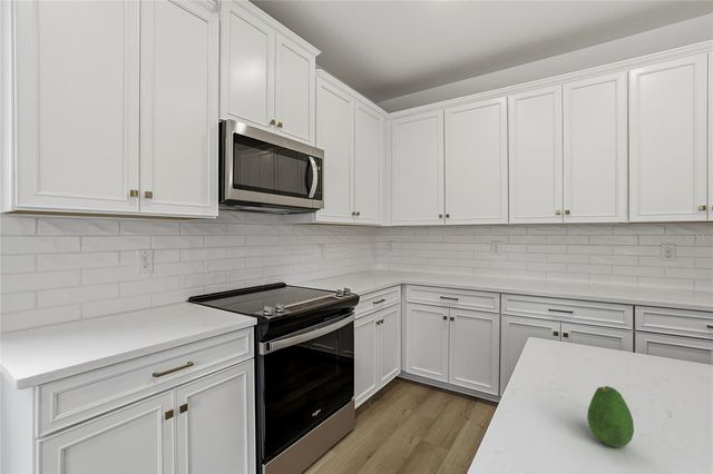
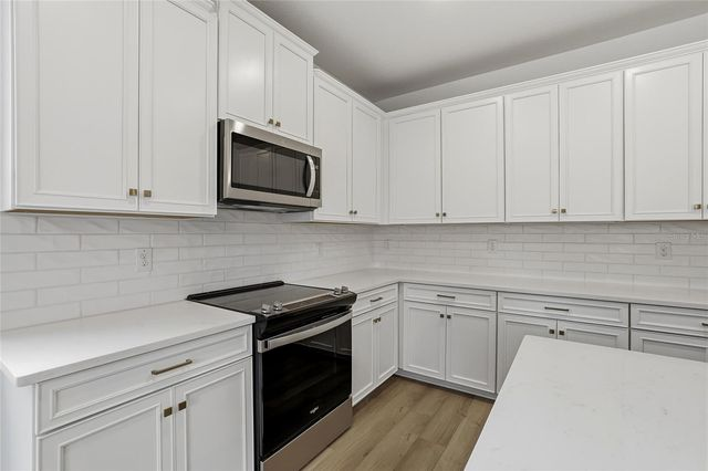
- fruit (609, 415)
